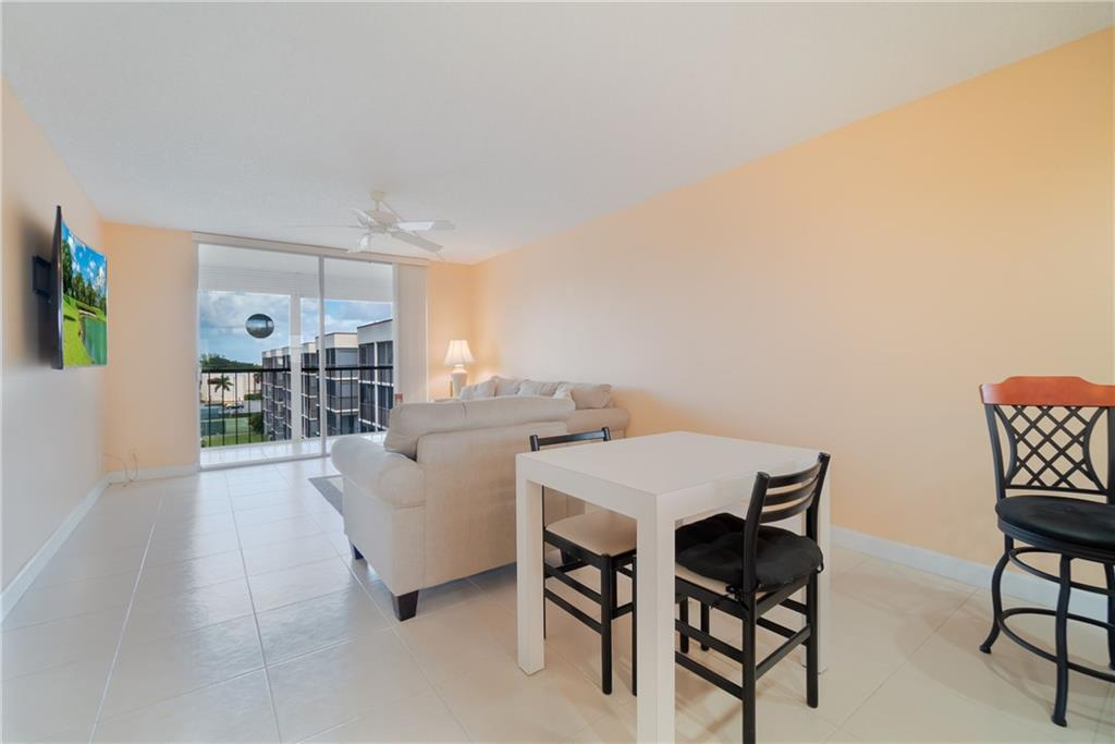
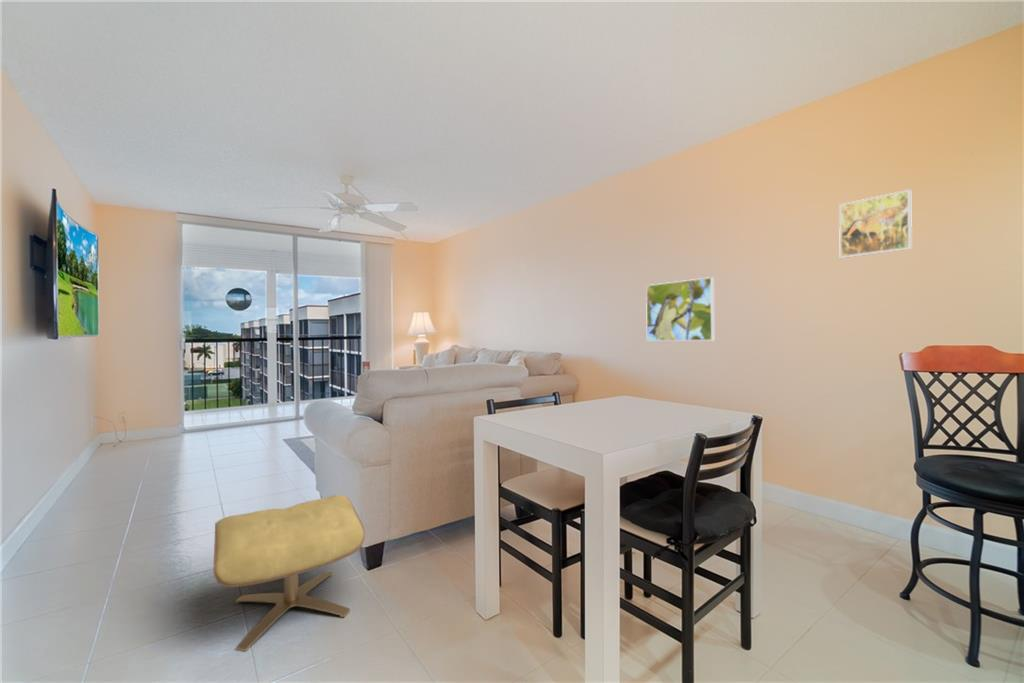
+ ottoman (290, 560)
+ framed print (678, 311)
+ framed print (873, 225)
